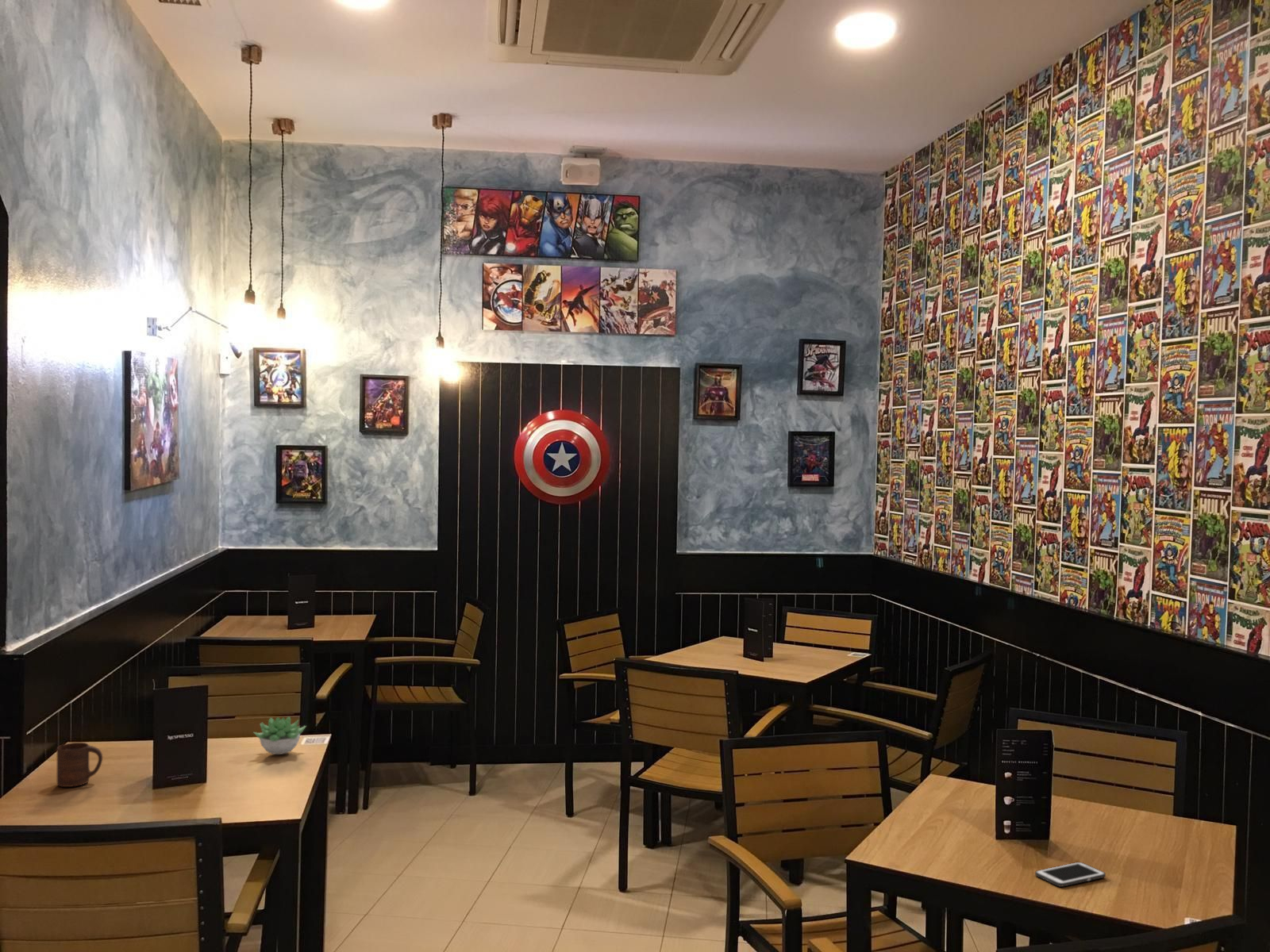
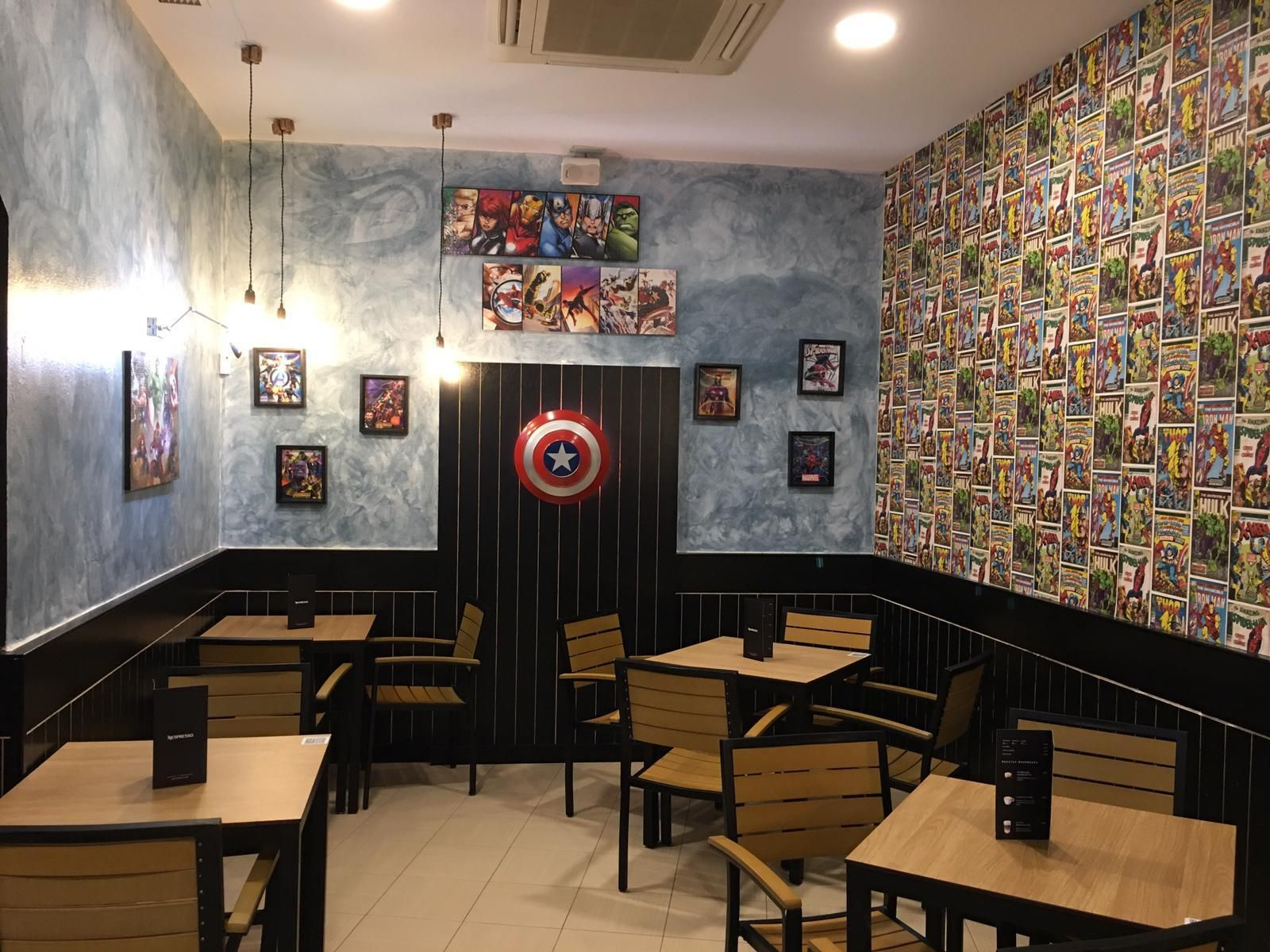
- succulent plant (279, 736)
- cell phone (1070, 874)
- cup (78, 764)
